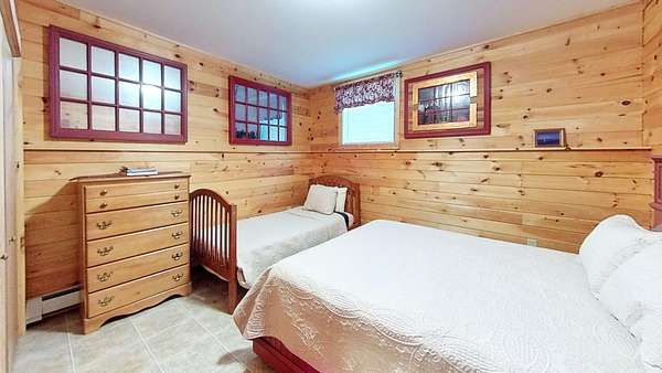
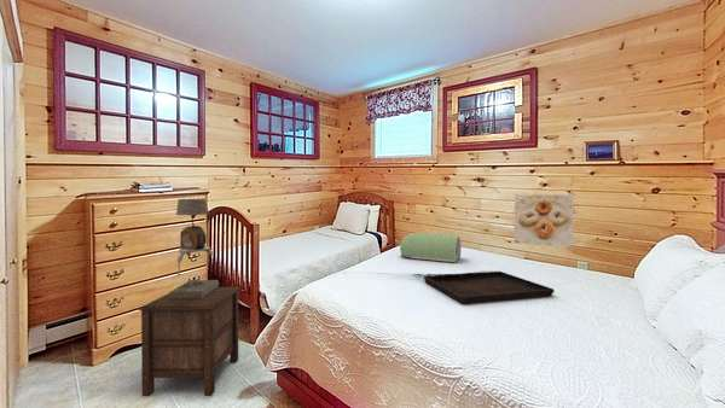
+ serving tray (483, 285)
+ nightstand (195, 336)
+ gas cylinder (428, 245)
+ table lamp (195, 245)
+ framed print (543, 220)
